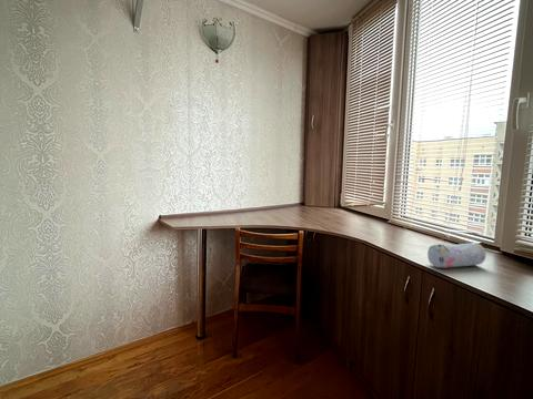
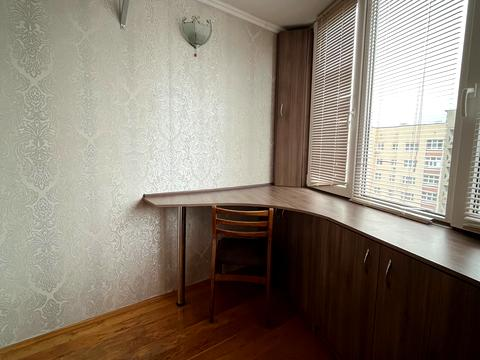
- pencil case (455, 254)
